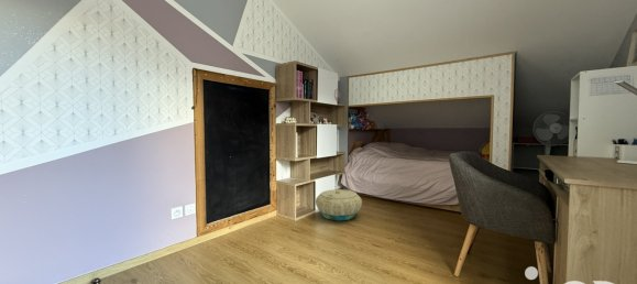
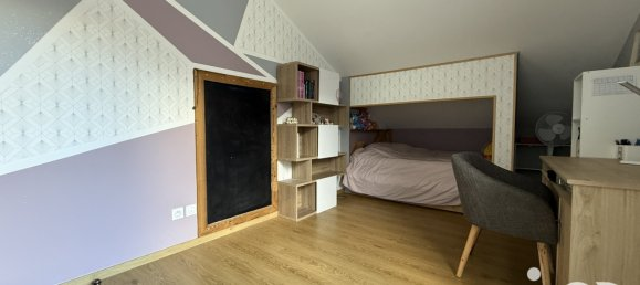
- basket (338, 203)
